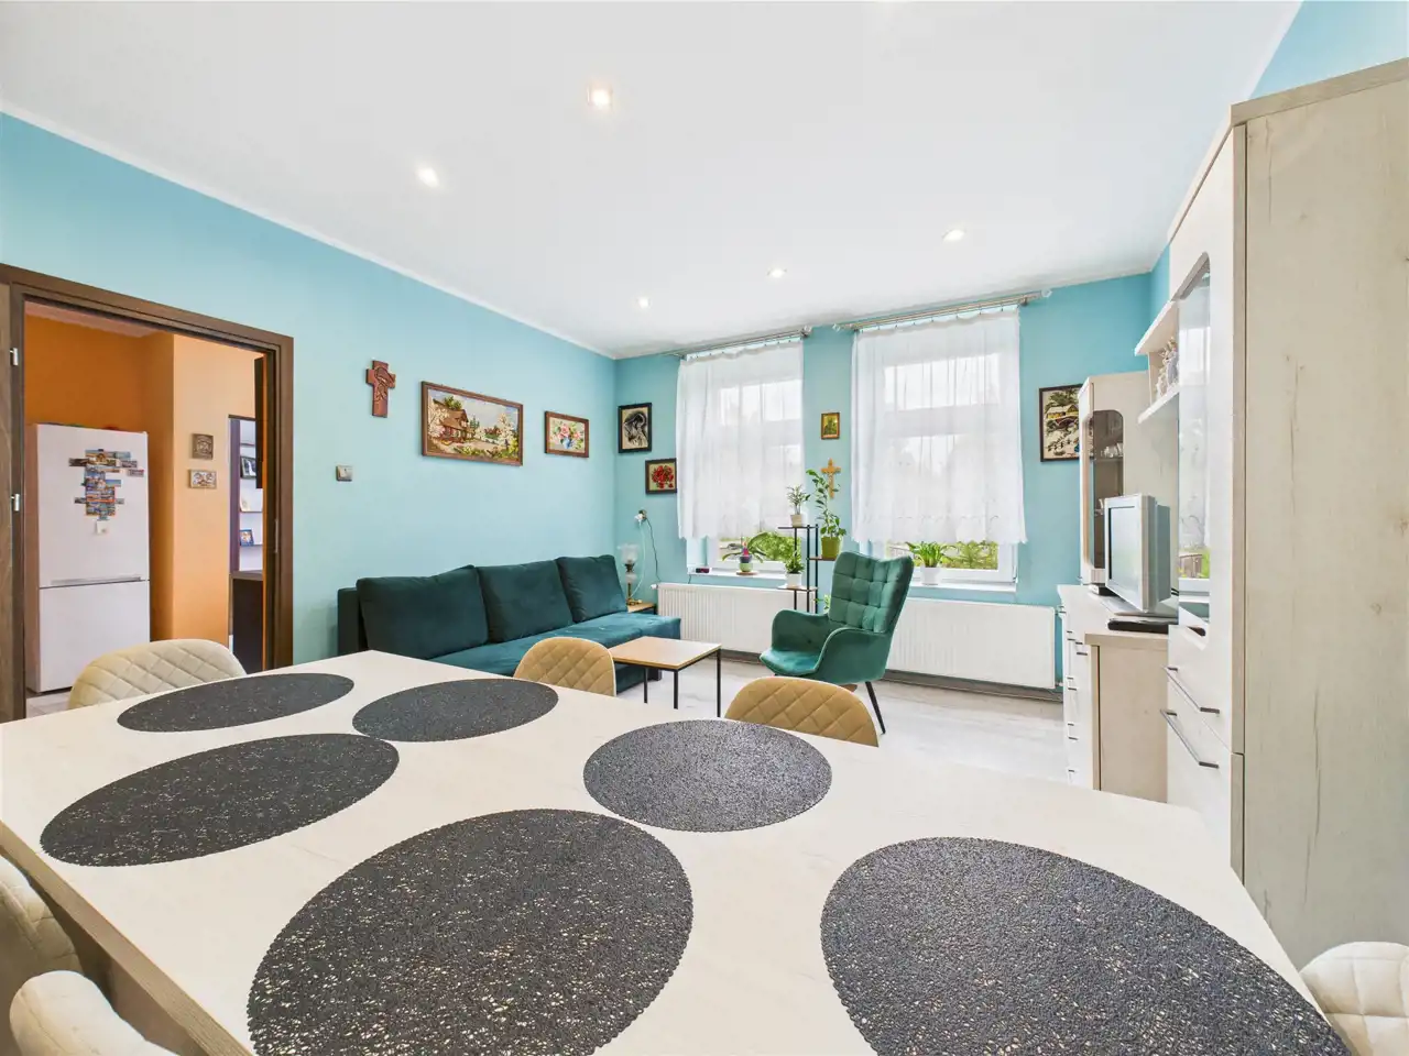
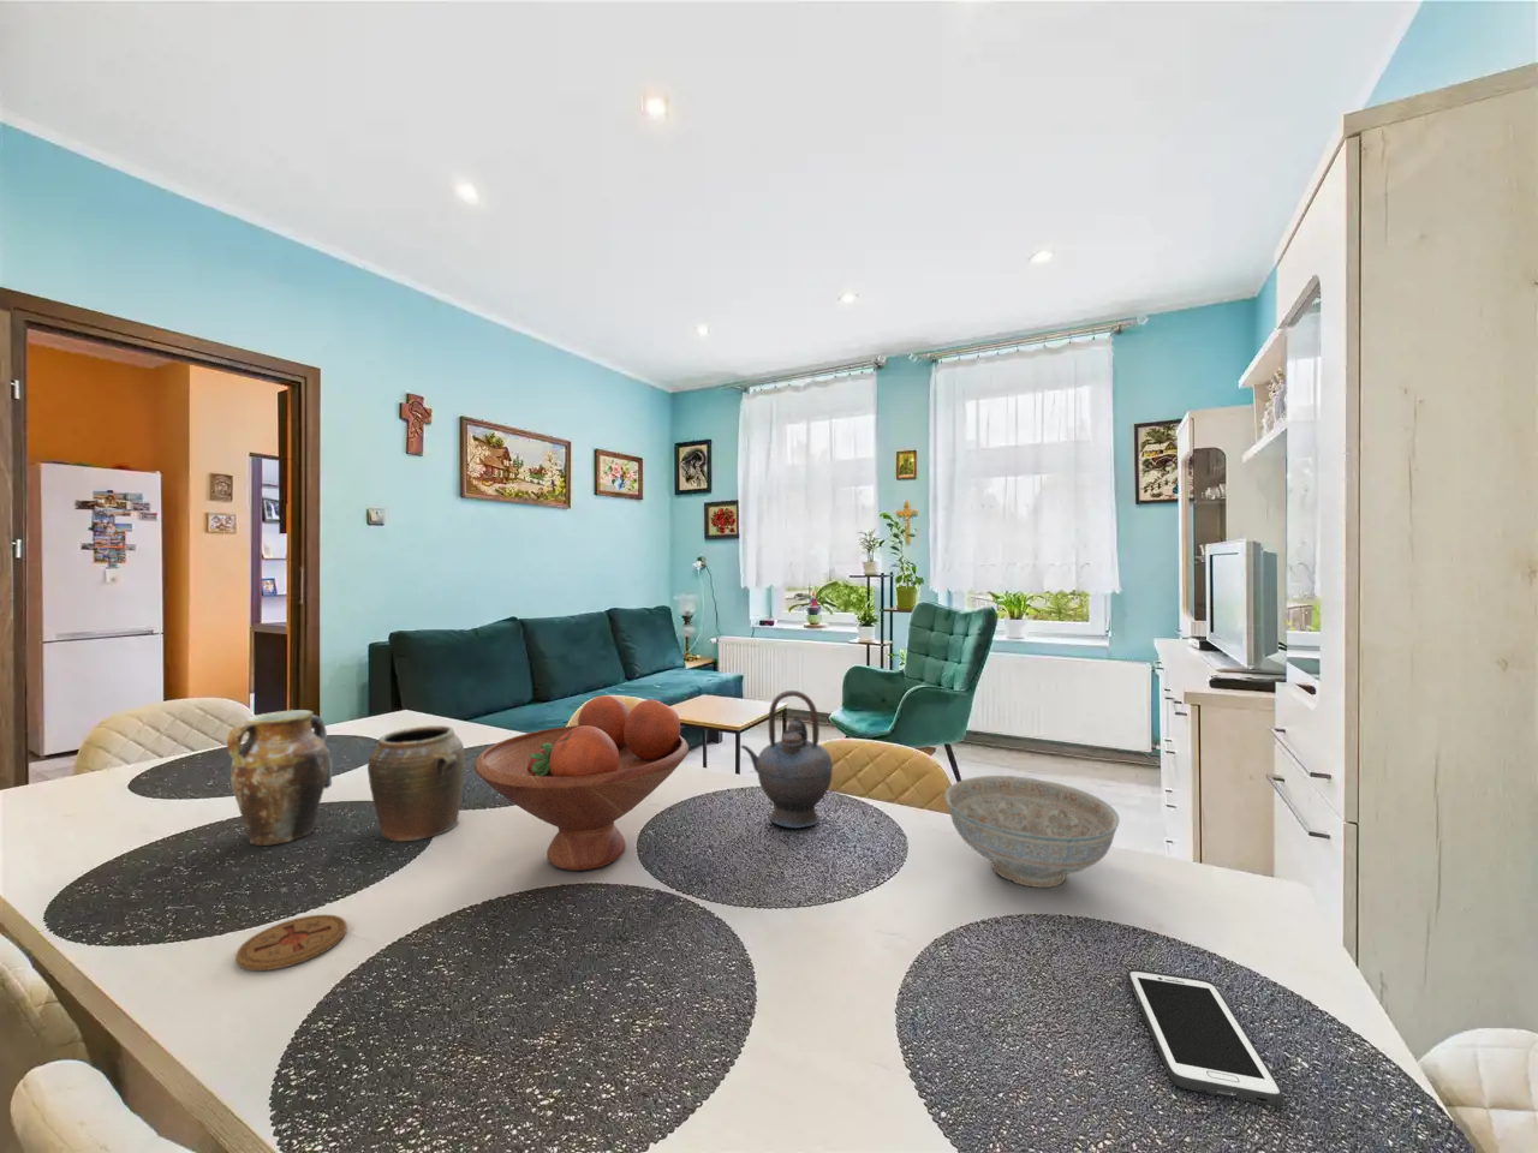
+ teapot (786, 755)
+ fruit bowl (586, 781)
+ cell phone (1194, 1028)
+ decorative bowl (1028, 836)
+ jar set (368, 771)
+ coaster (293, 940)
